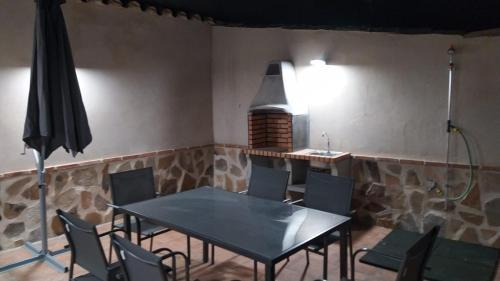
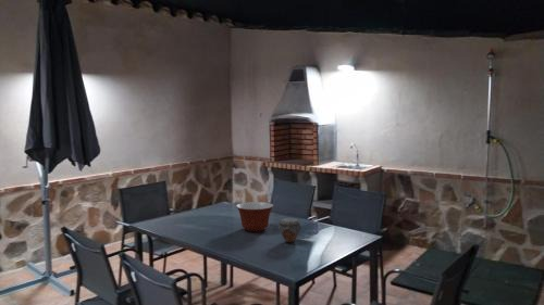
+ mixing bowl (255, 217)
+ jar (289, 230)
